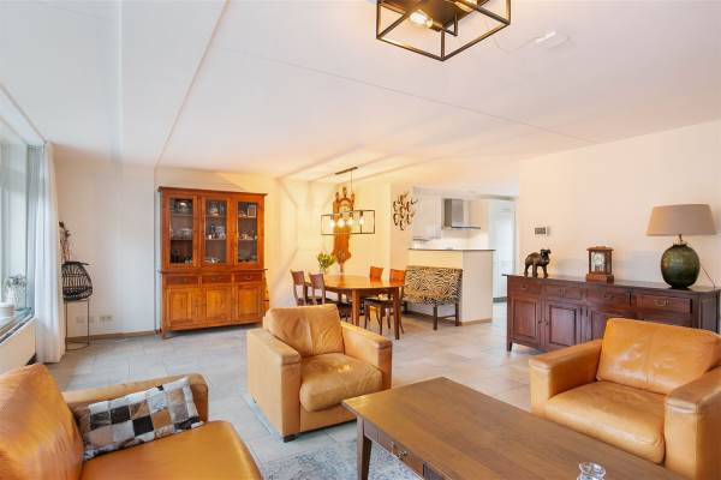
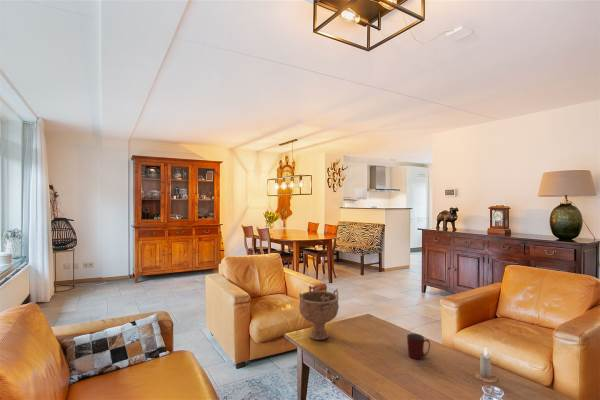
+ mug (418, 347)
+ candle (485, 361)
+ decorative bowl (318, 313)
